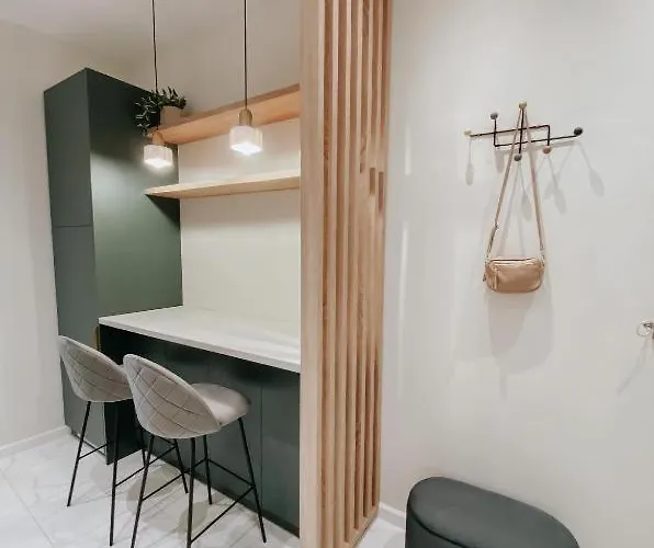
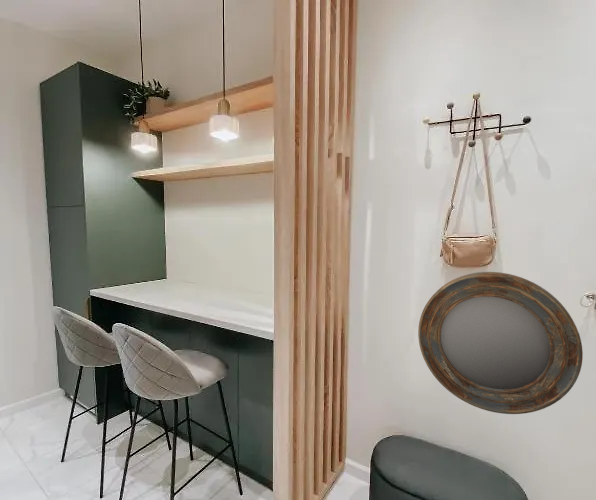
+ home mirror (491, 341)
